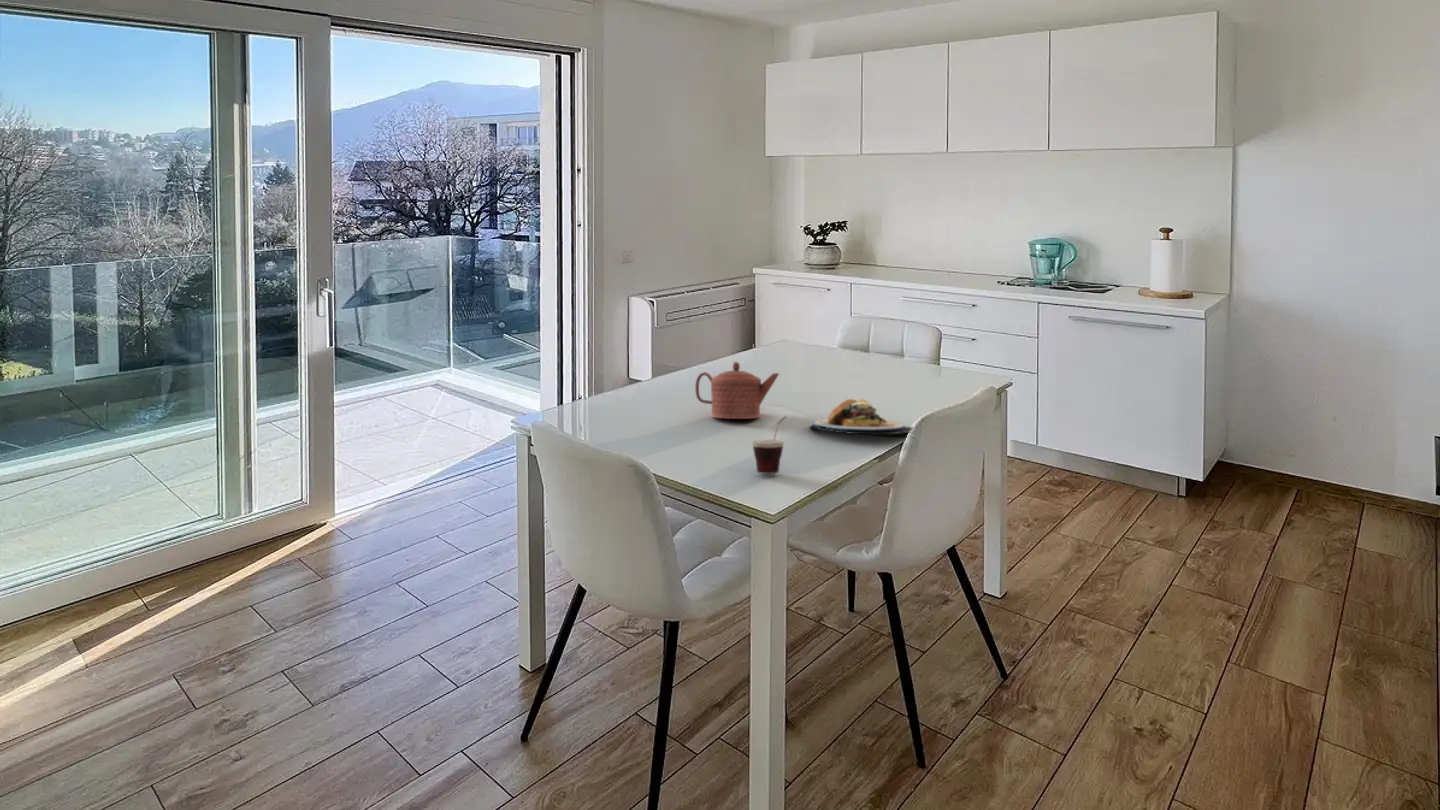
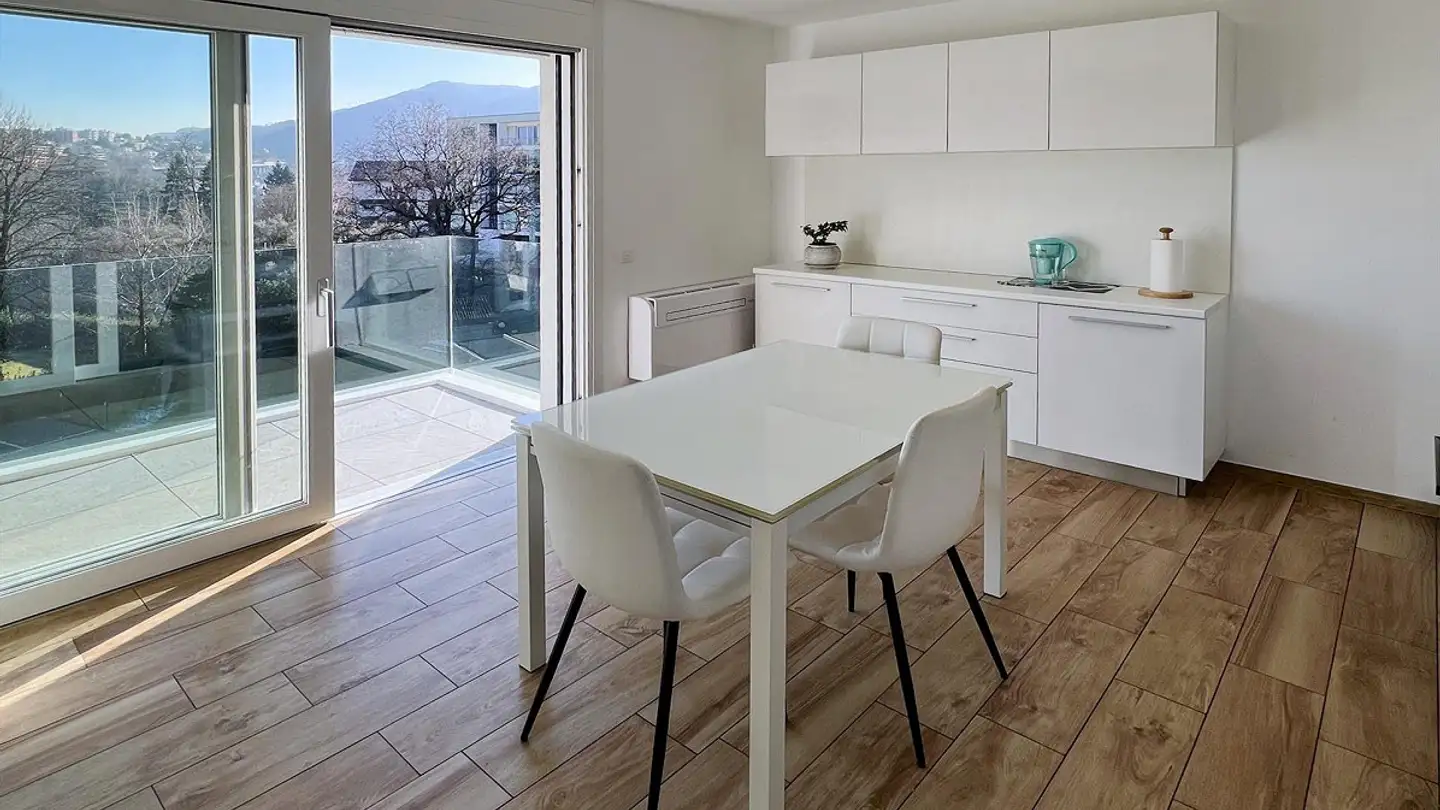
- cup (773, 444)
- plate (863, 413)
- teapot (736, 389)
